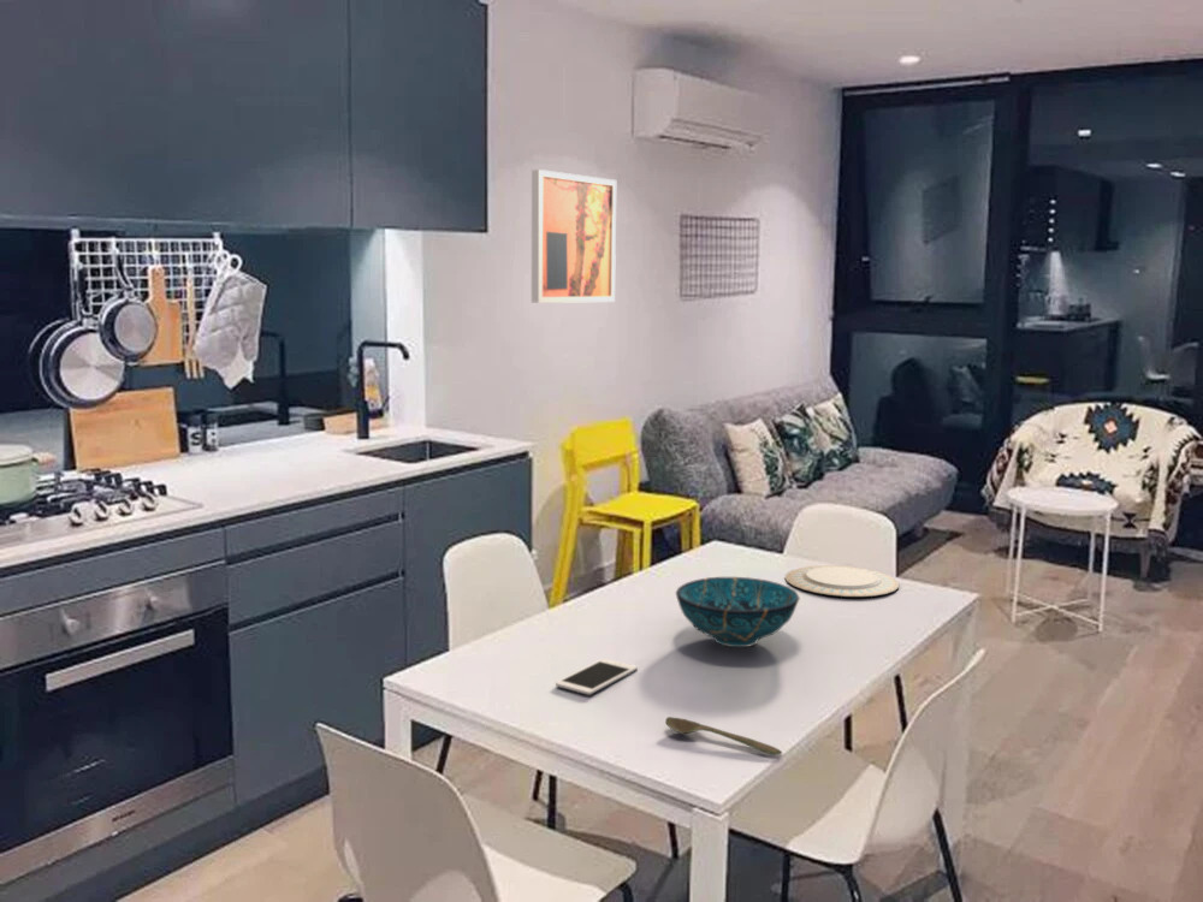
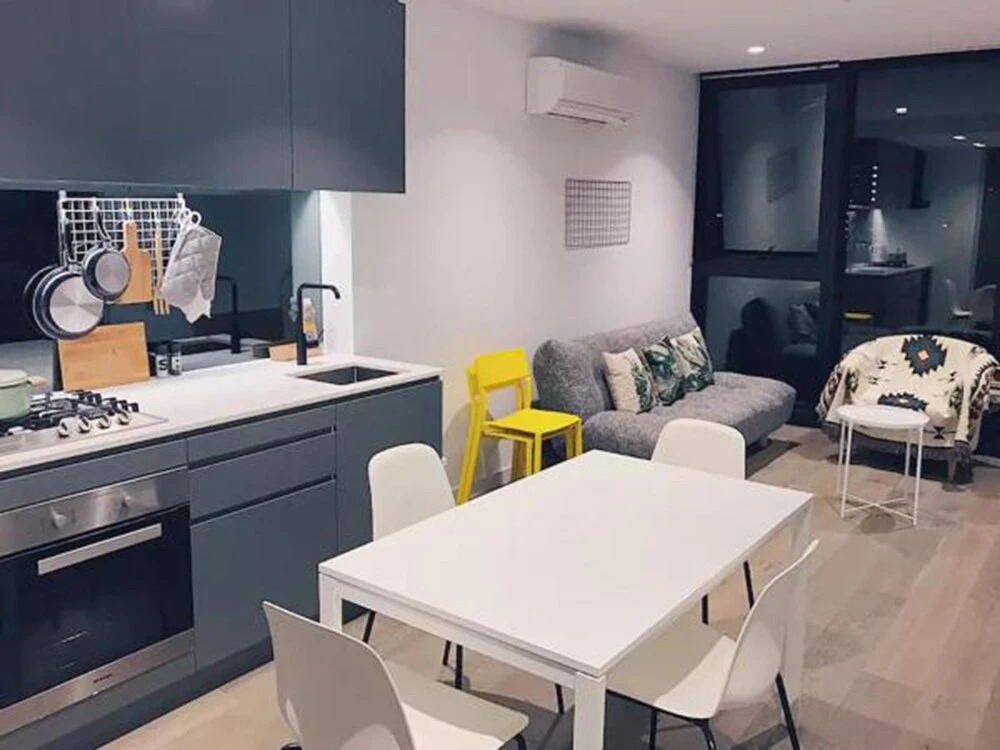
- decorative bowl (736, 616)
- spoon (722, 735)
- wall art (575, 239)
- cell phone (597, 676)
- chinaware (841, 577)
